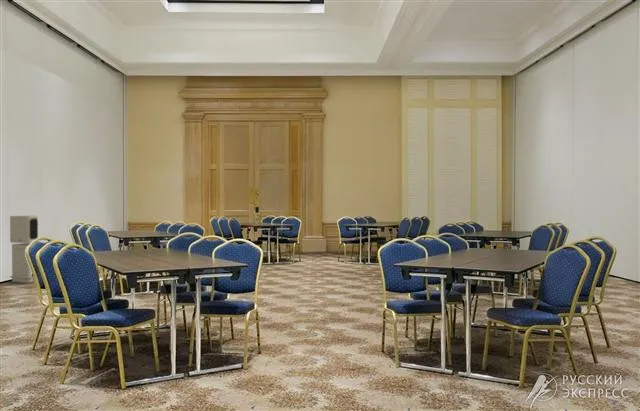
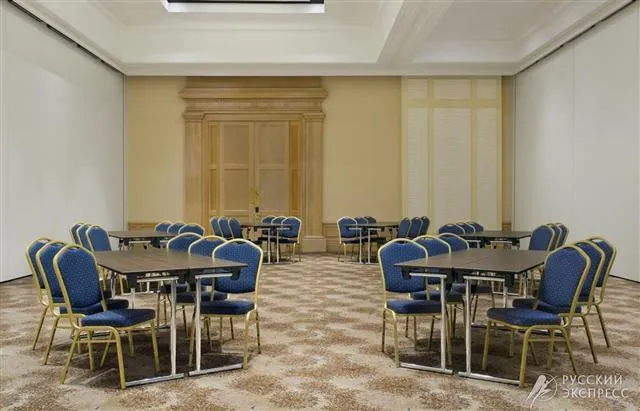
- air purifier (22, 248)
